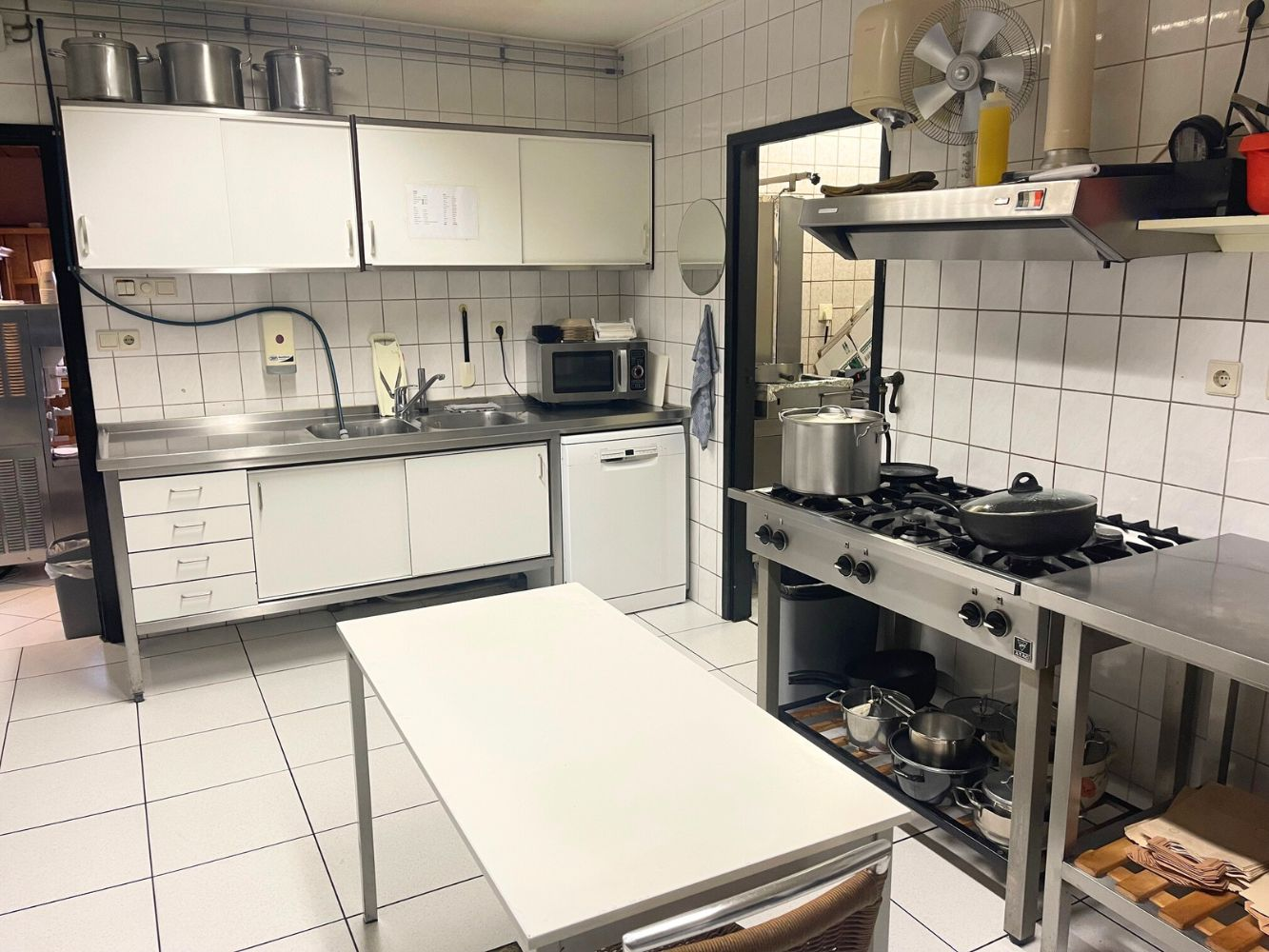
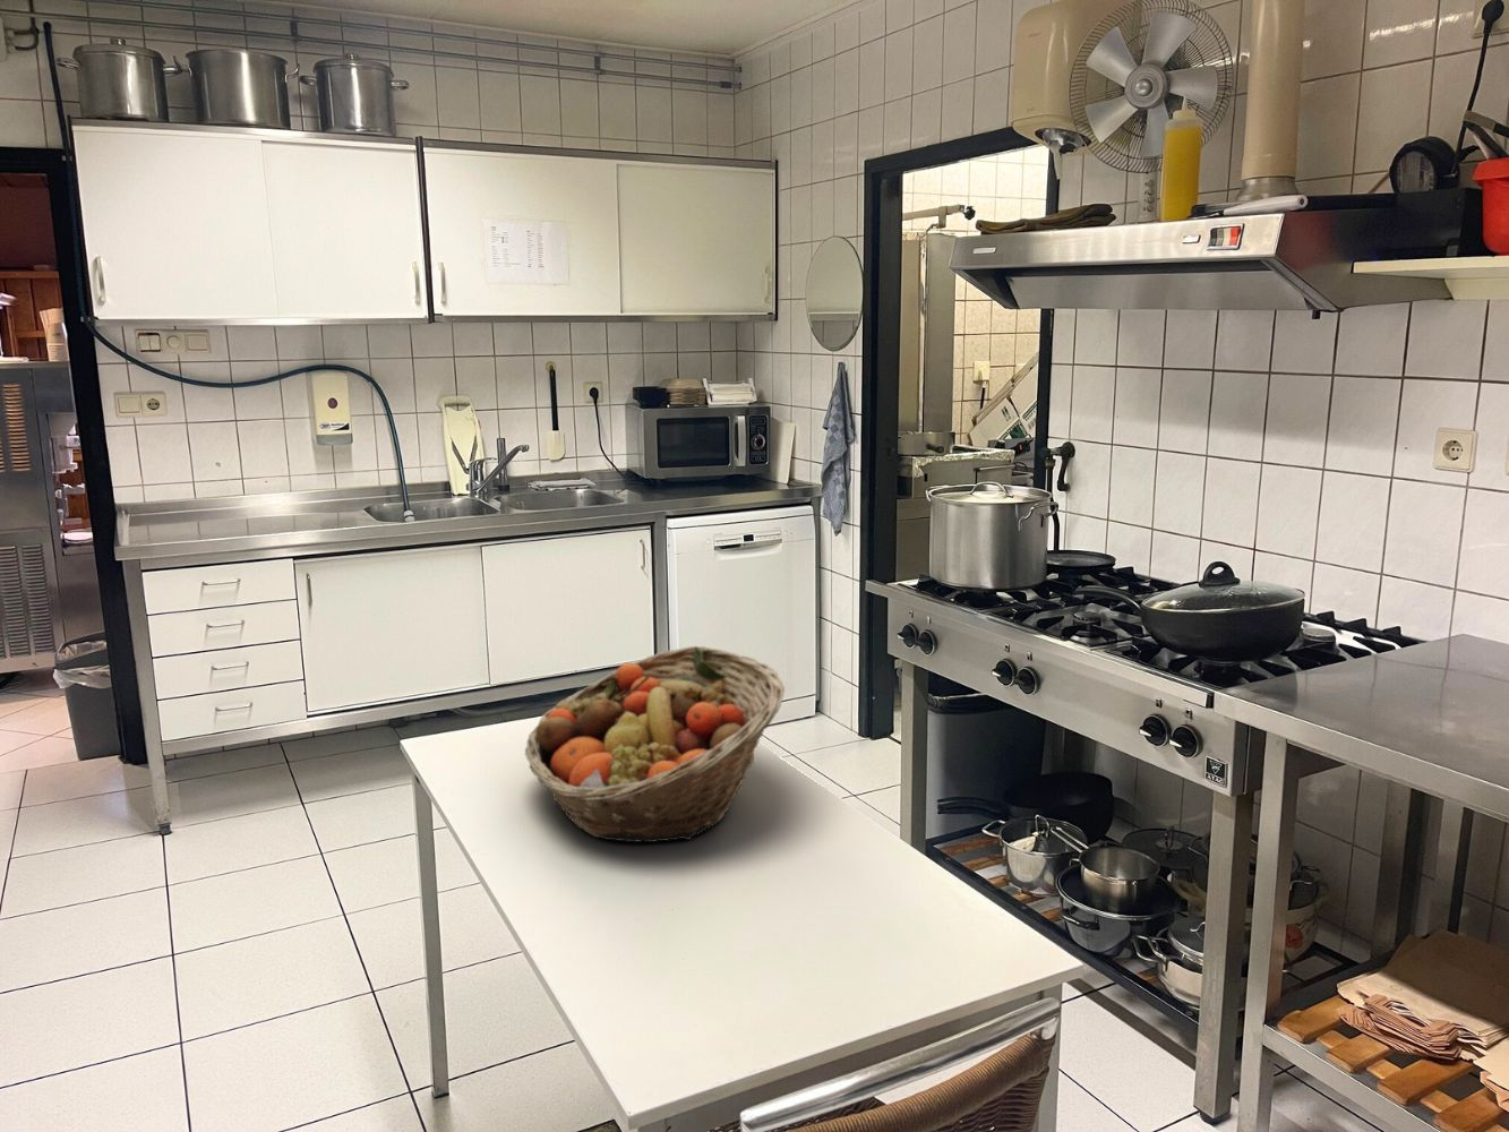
+ fruit basket (653, 737)
